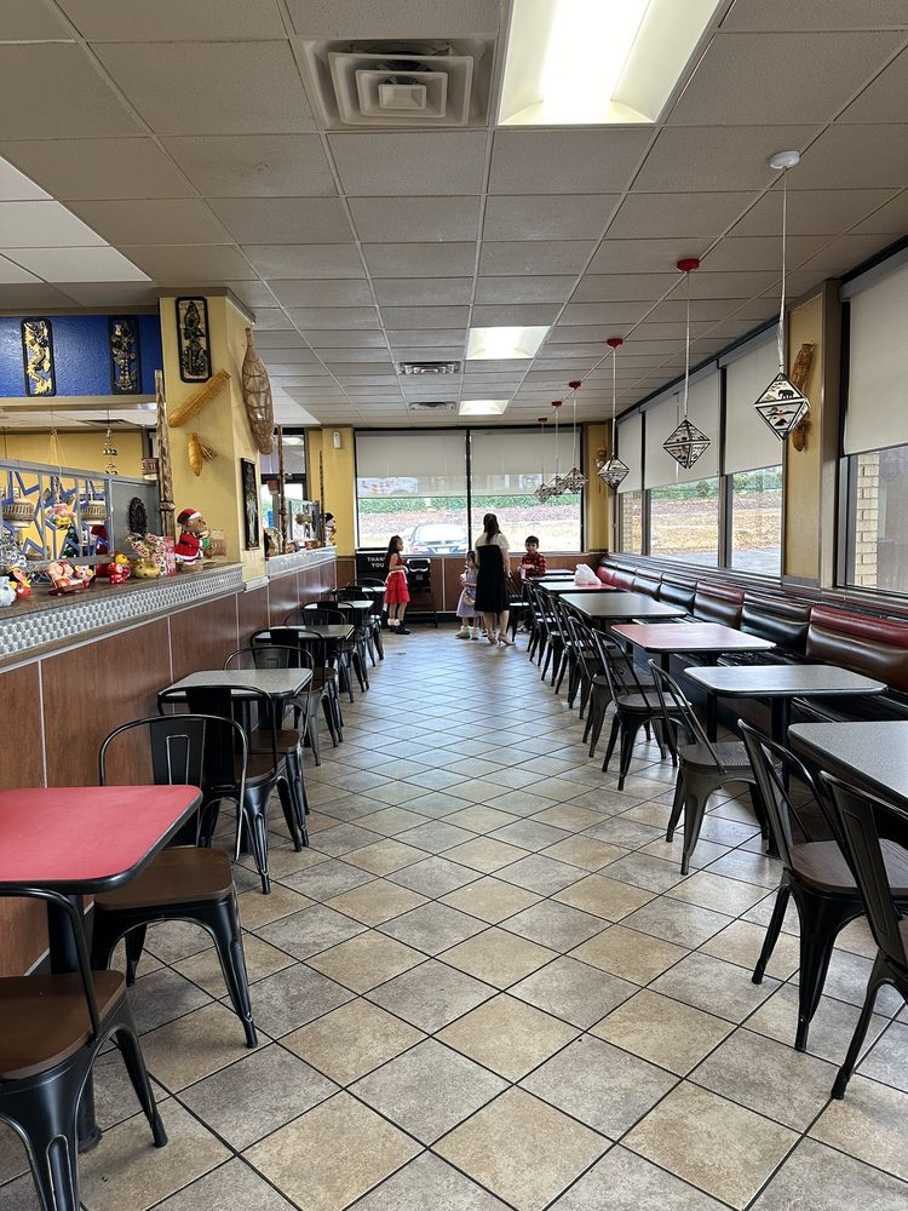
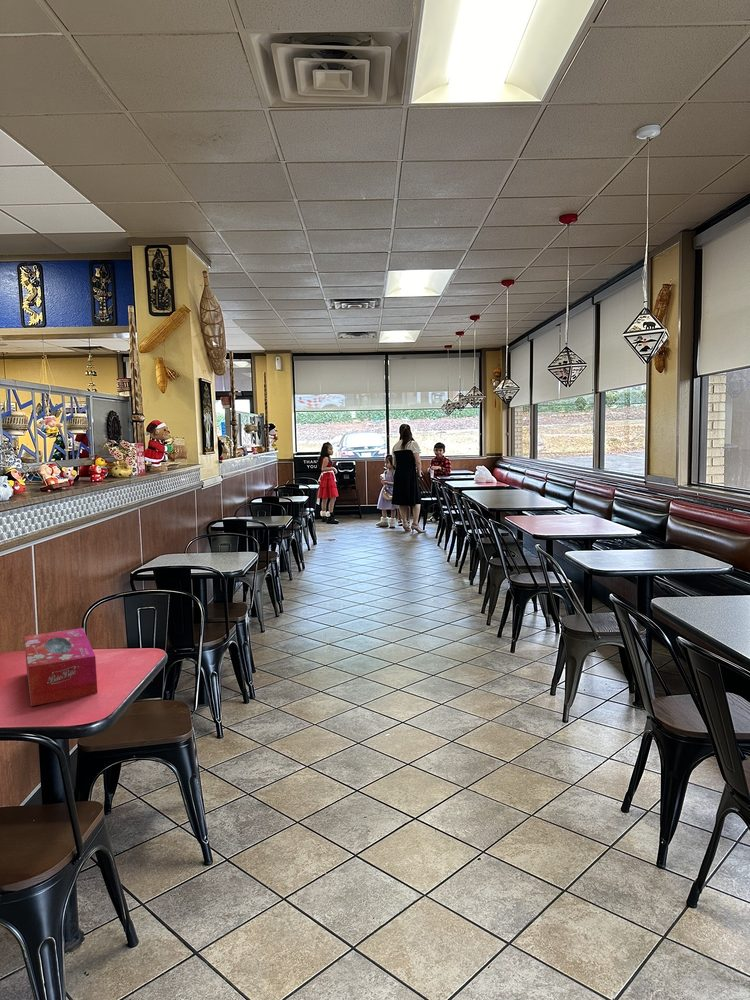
+ tissue box (59, 663)
